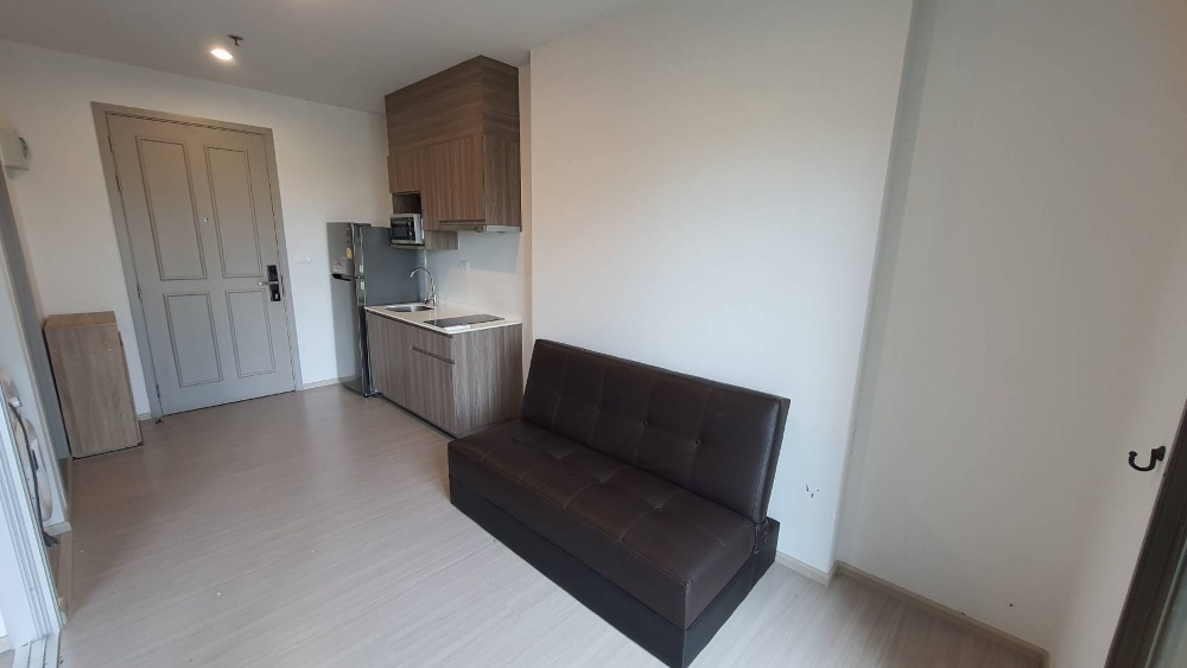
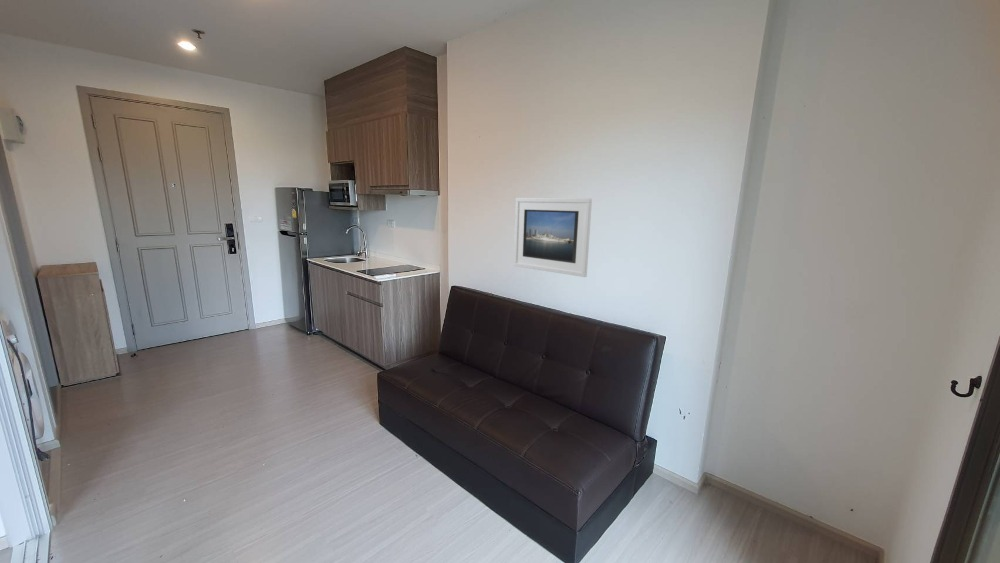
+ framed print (549, 235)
